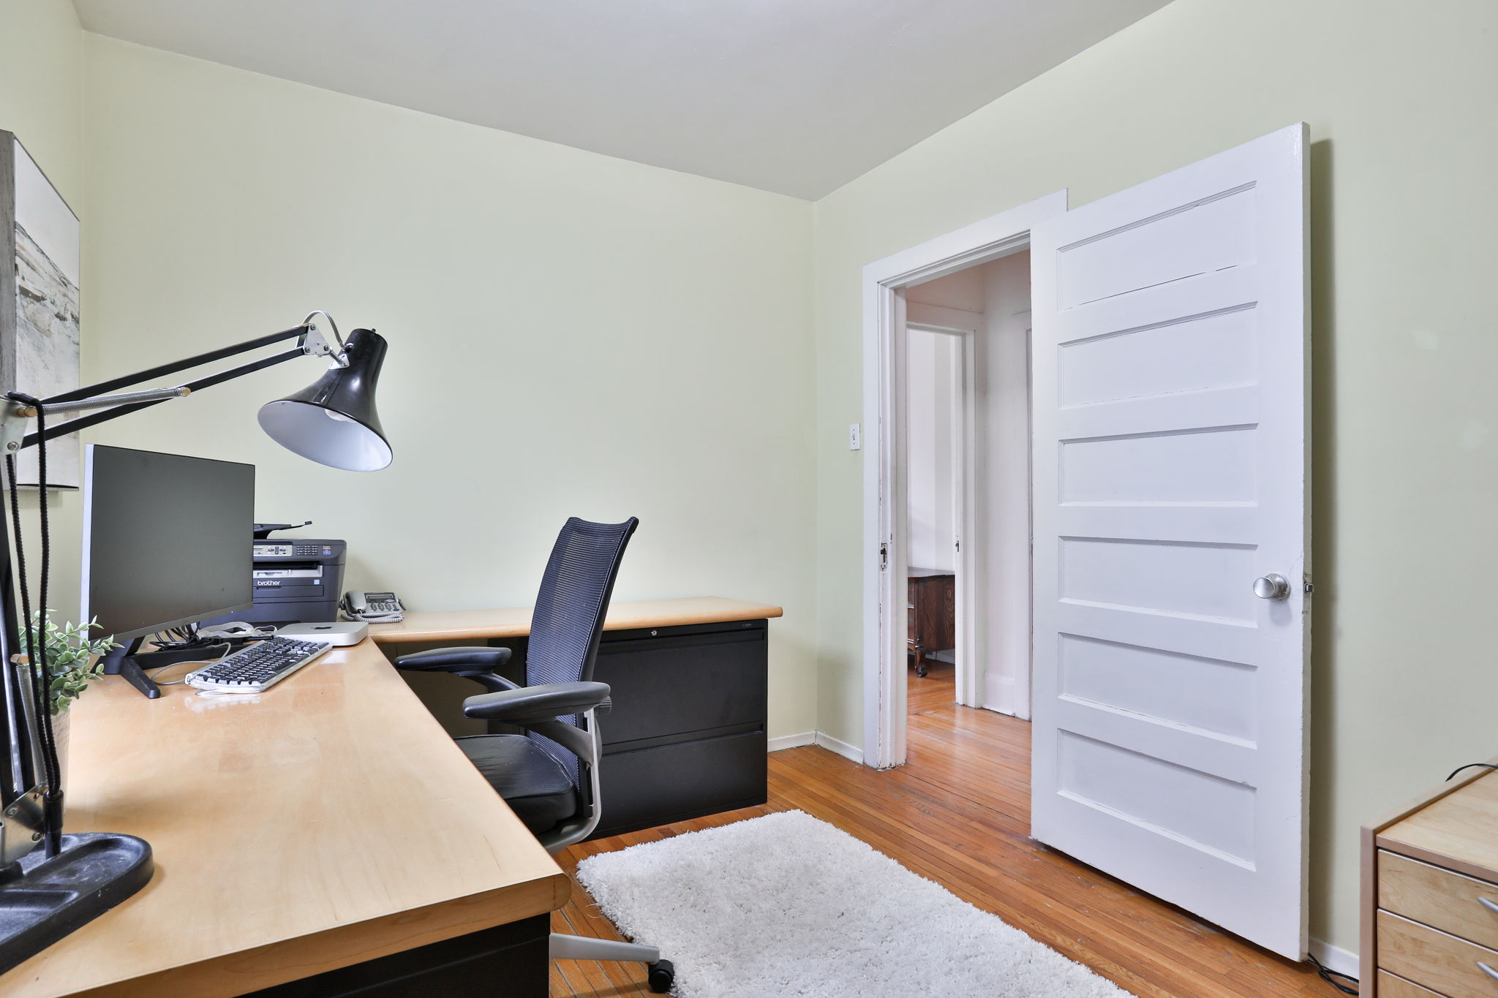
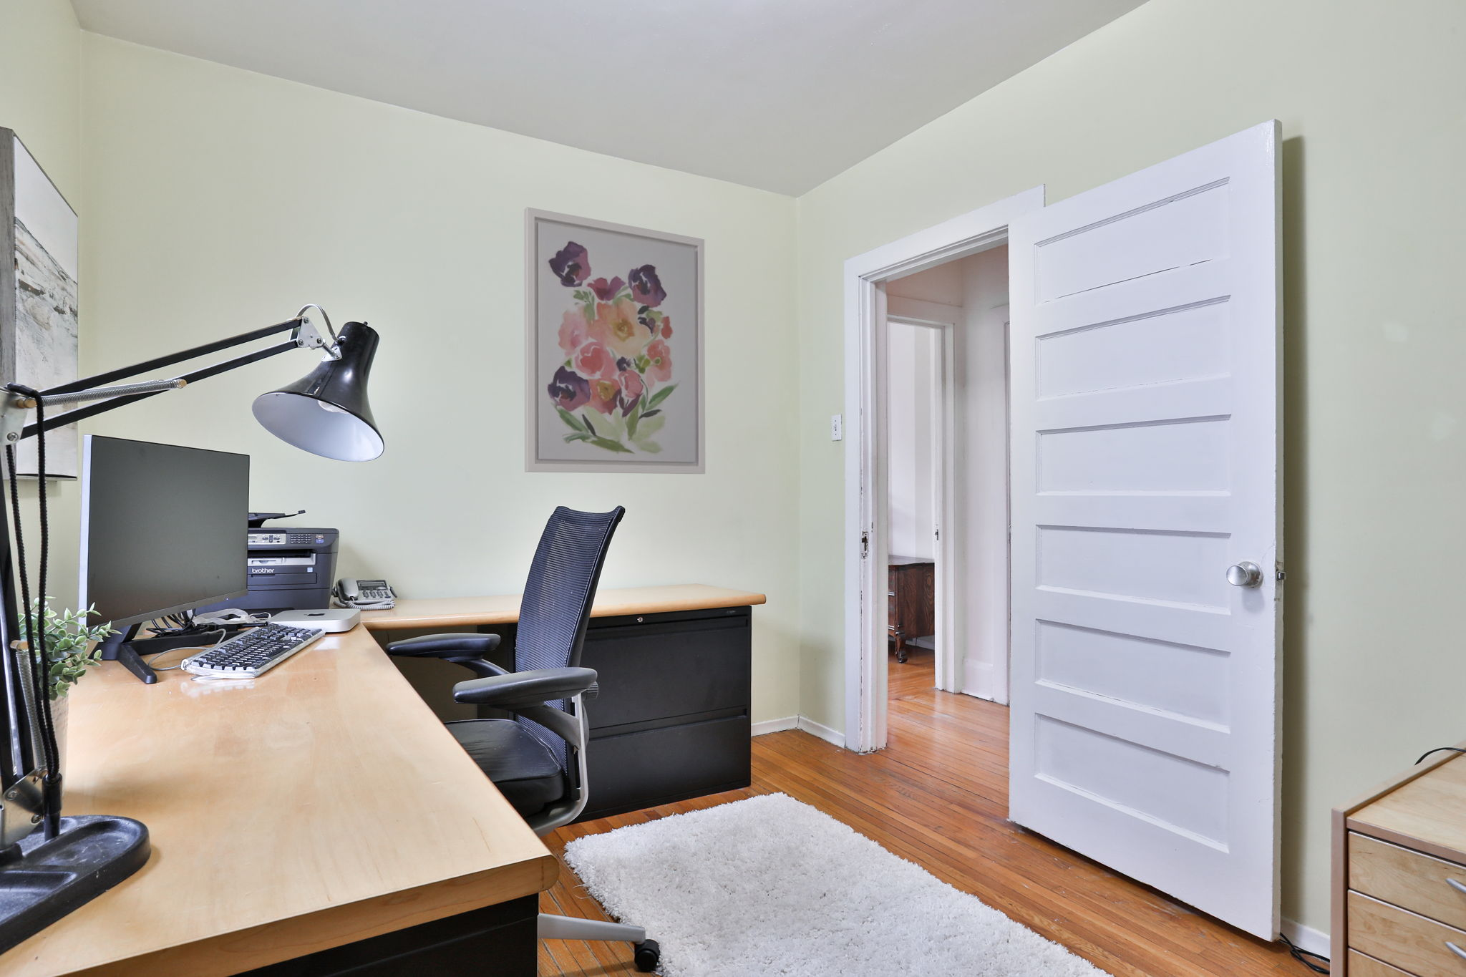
+ wall art (619, 349)
